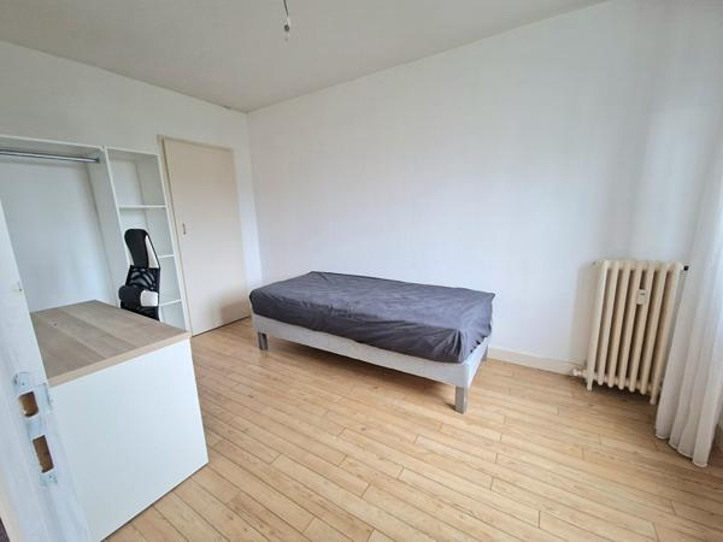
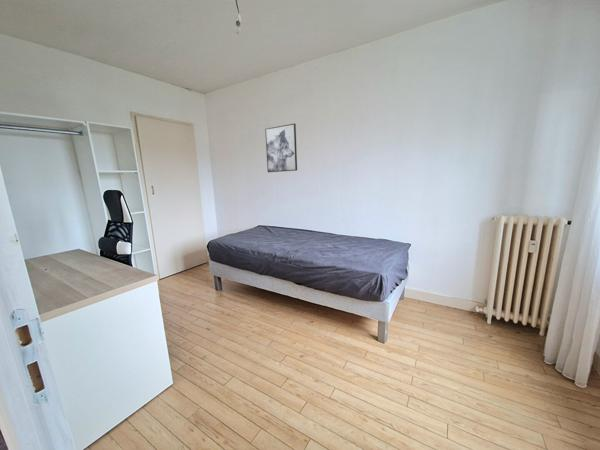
+ wall art (280, 149)
